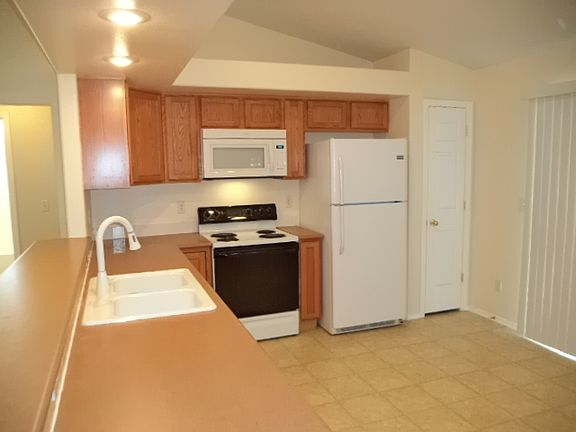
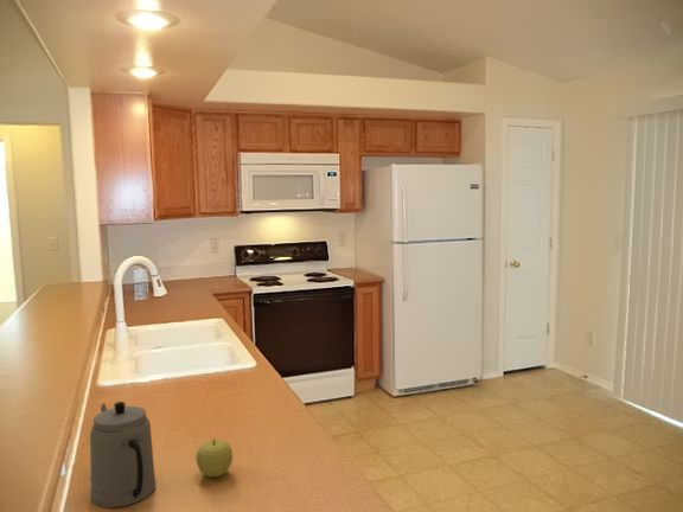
+ fruit (213, 456)
+ teapot (120, 444)
